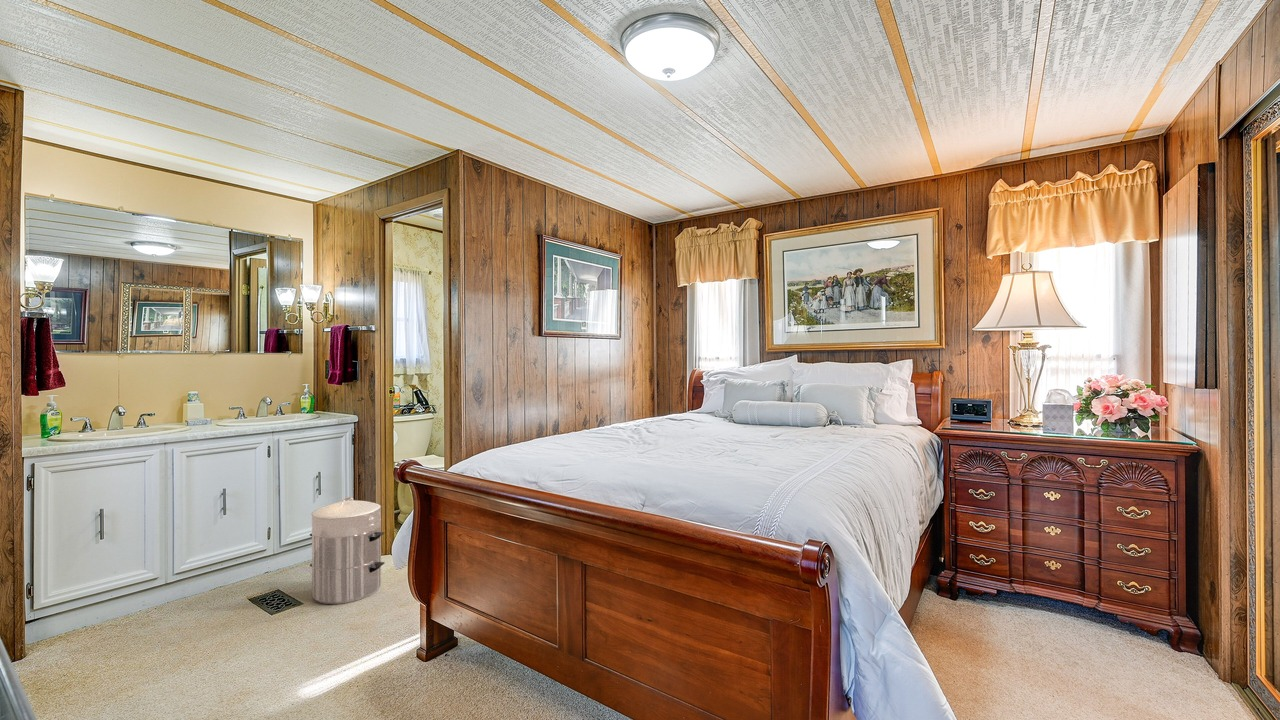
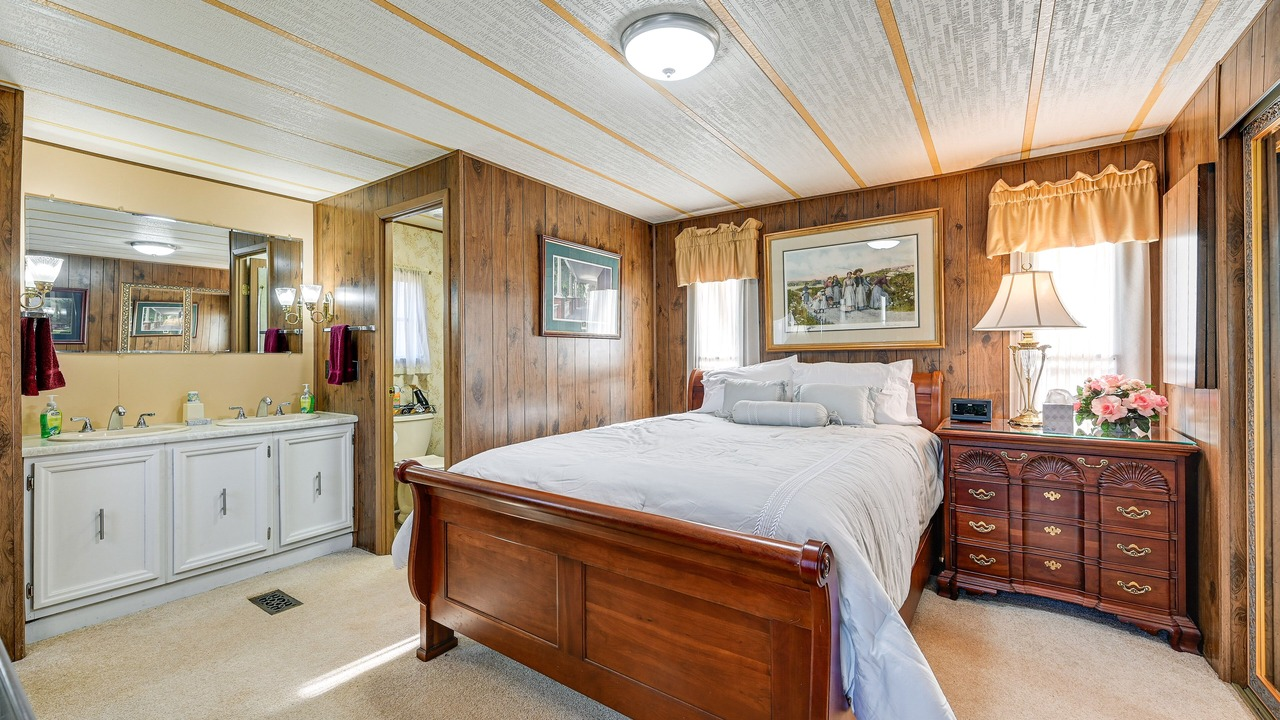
- waste bin (347, 545)
